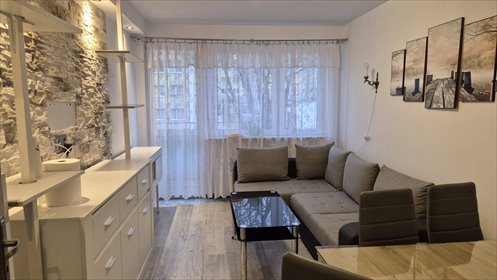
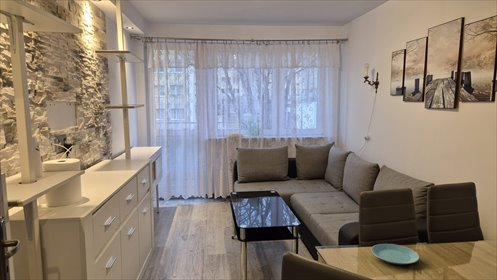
+ plate (394, 255)
